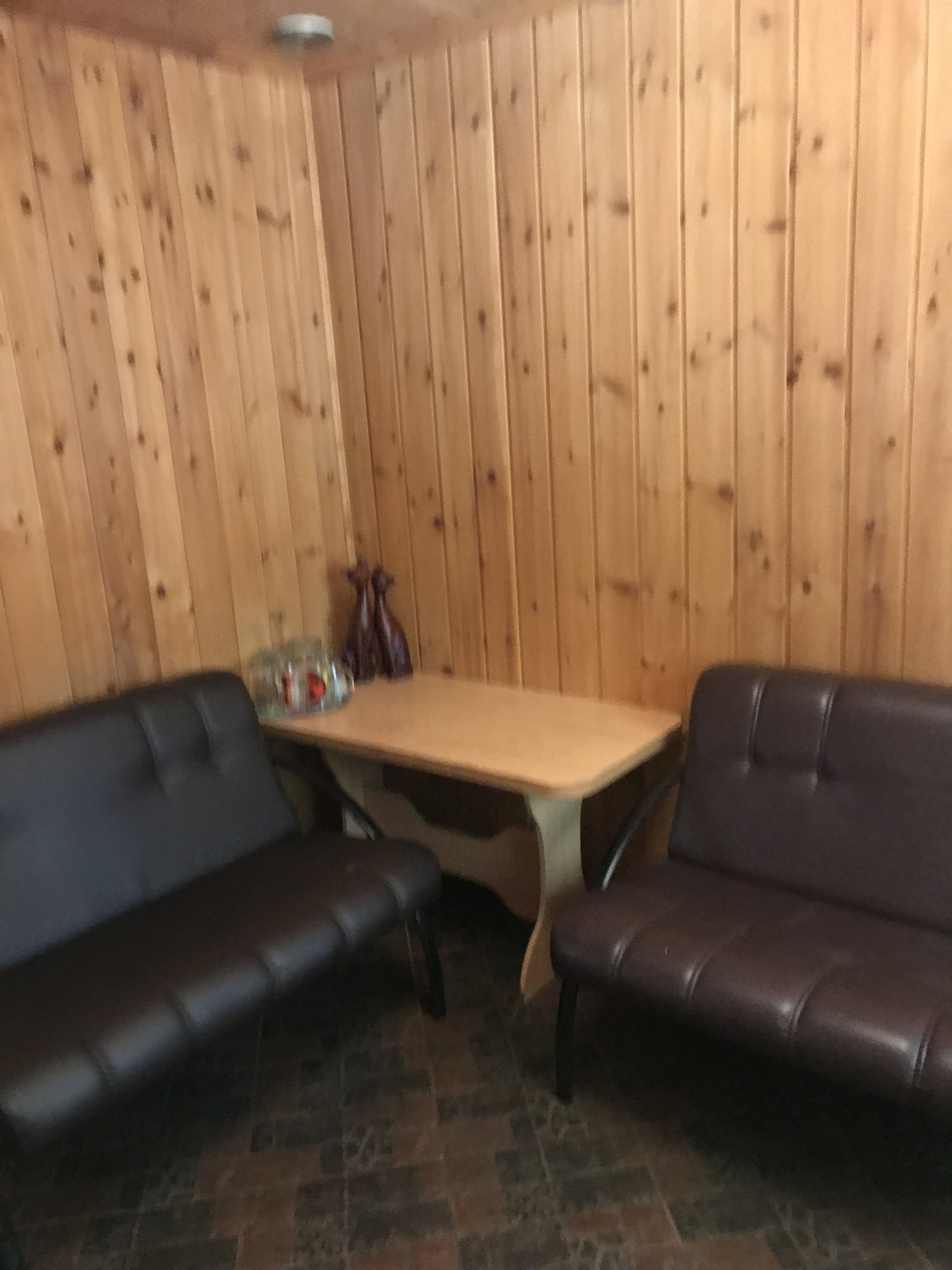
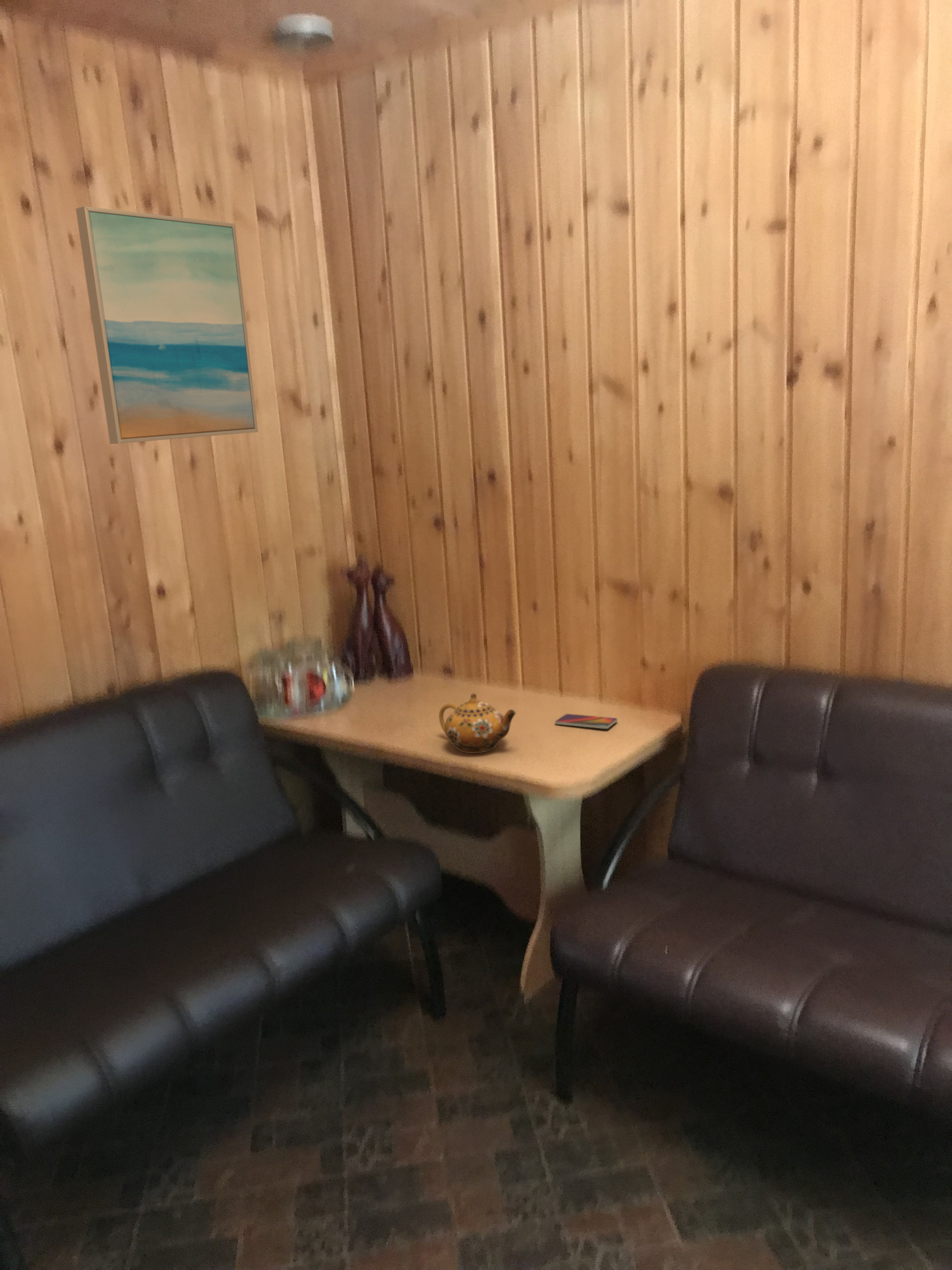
+ teapot (476, 720)
+ smartphone (586, 721)
+ wall art (175, 329)
